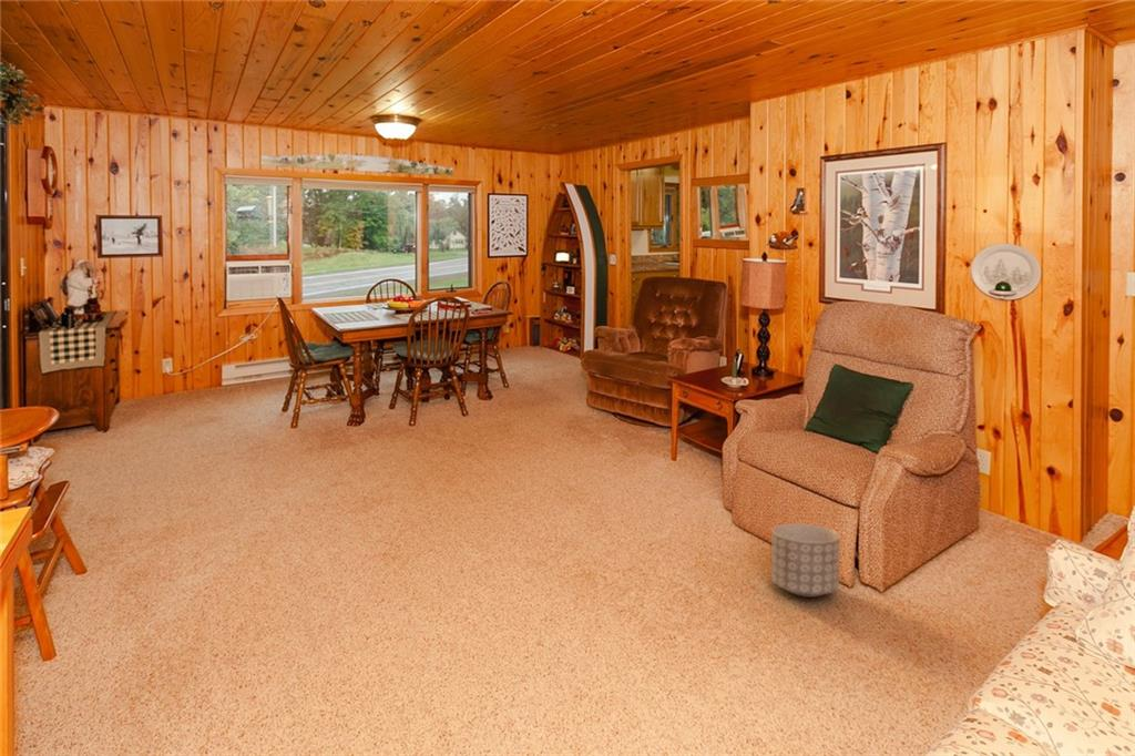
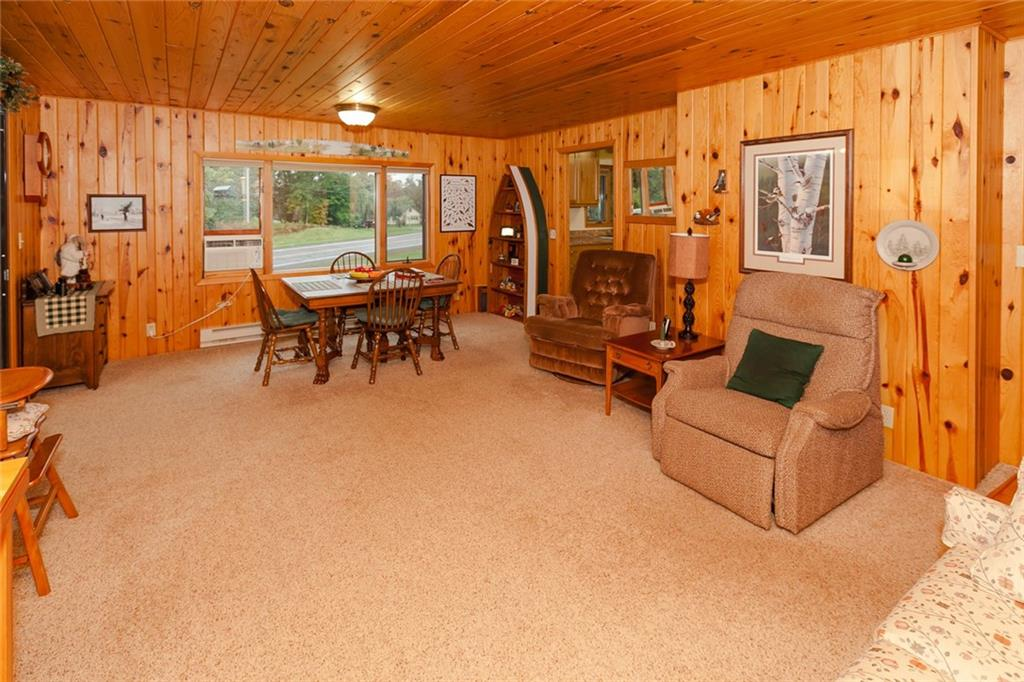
- planter (805, 562)
